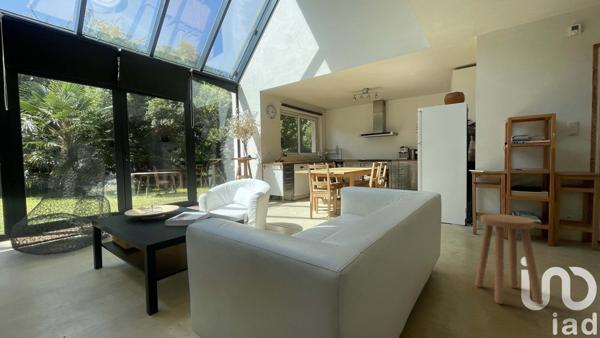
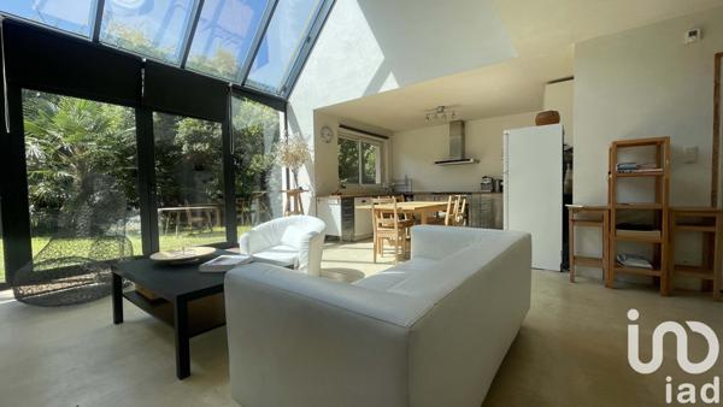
- stool (503, 256)
